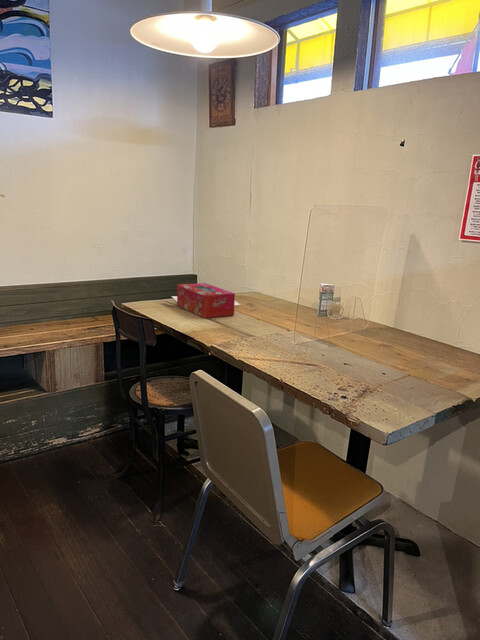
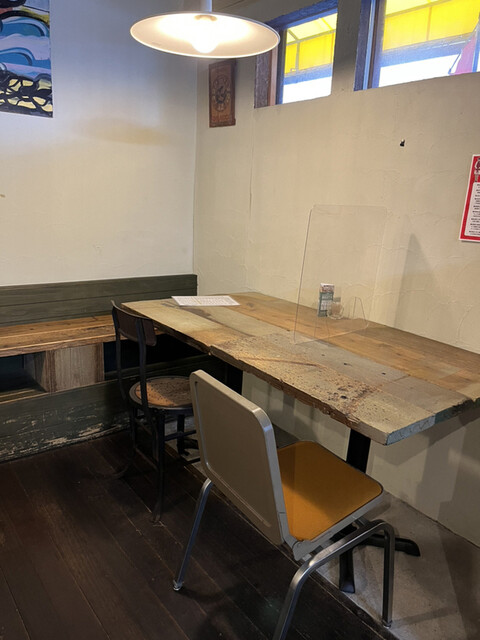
- tissue box (204, 299)
